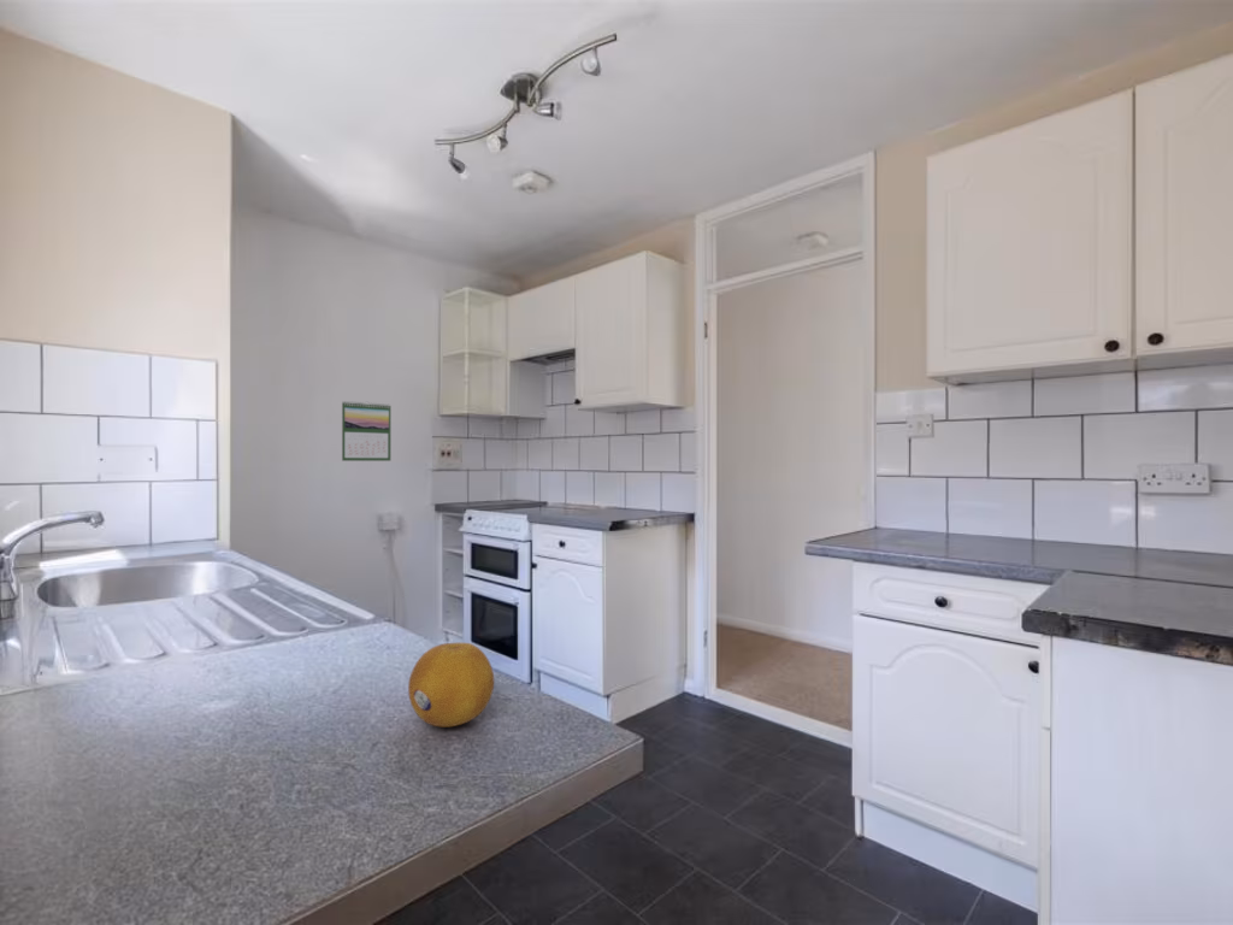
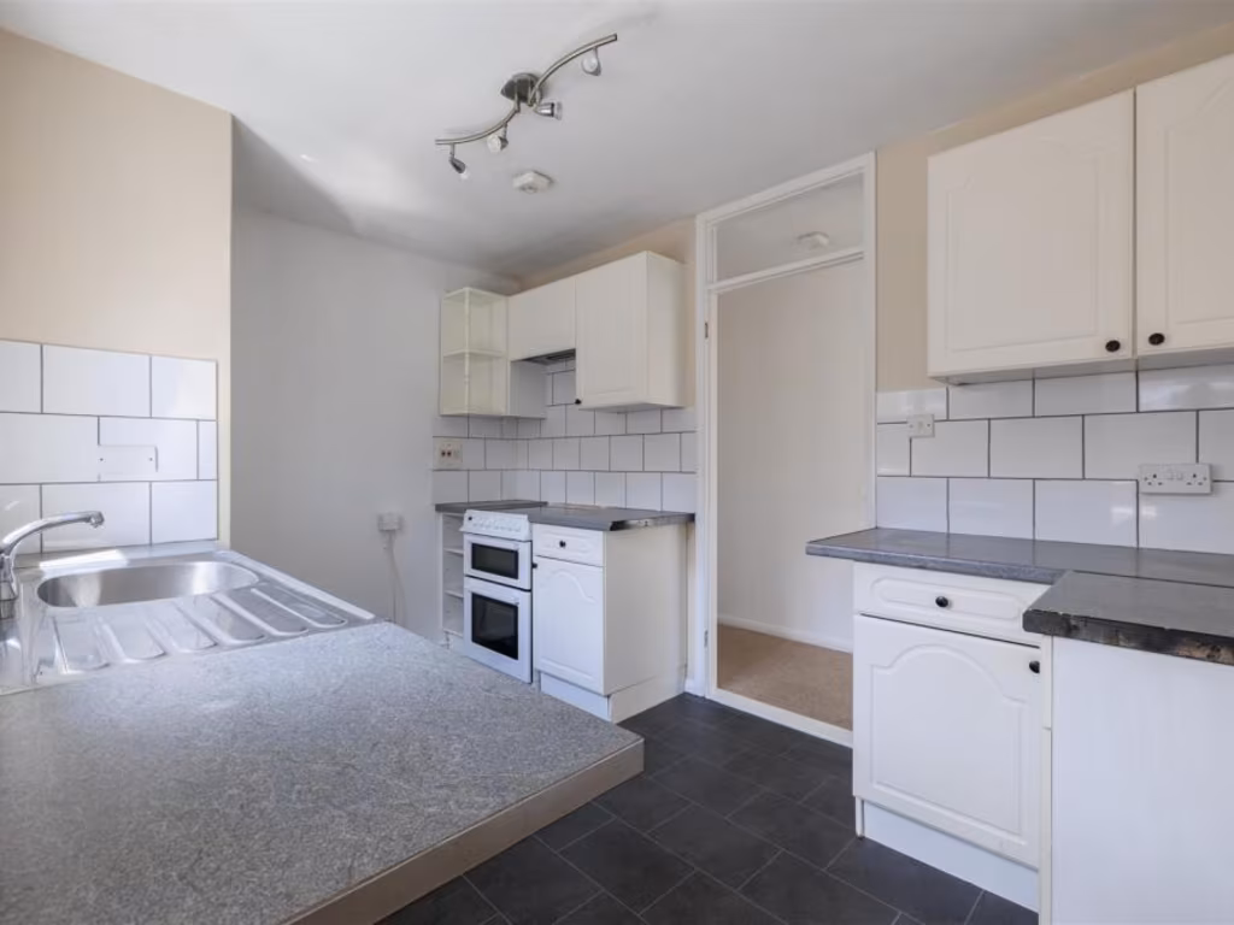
- calendar (366, 430)
- fruit (452, 683)
